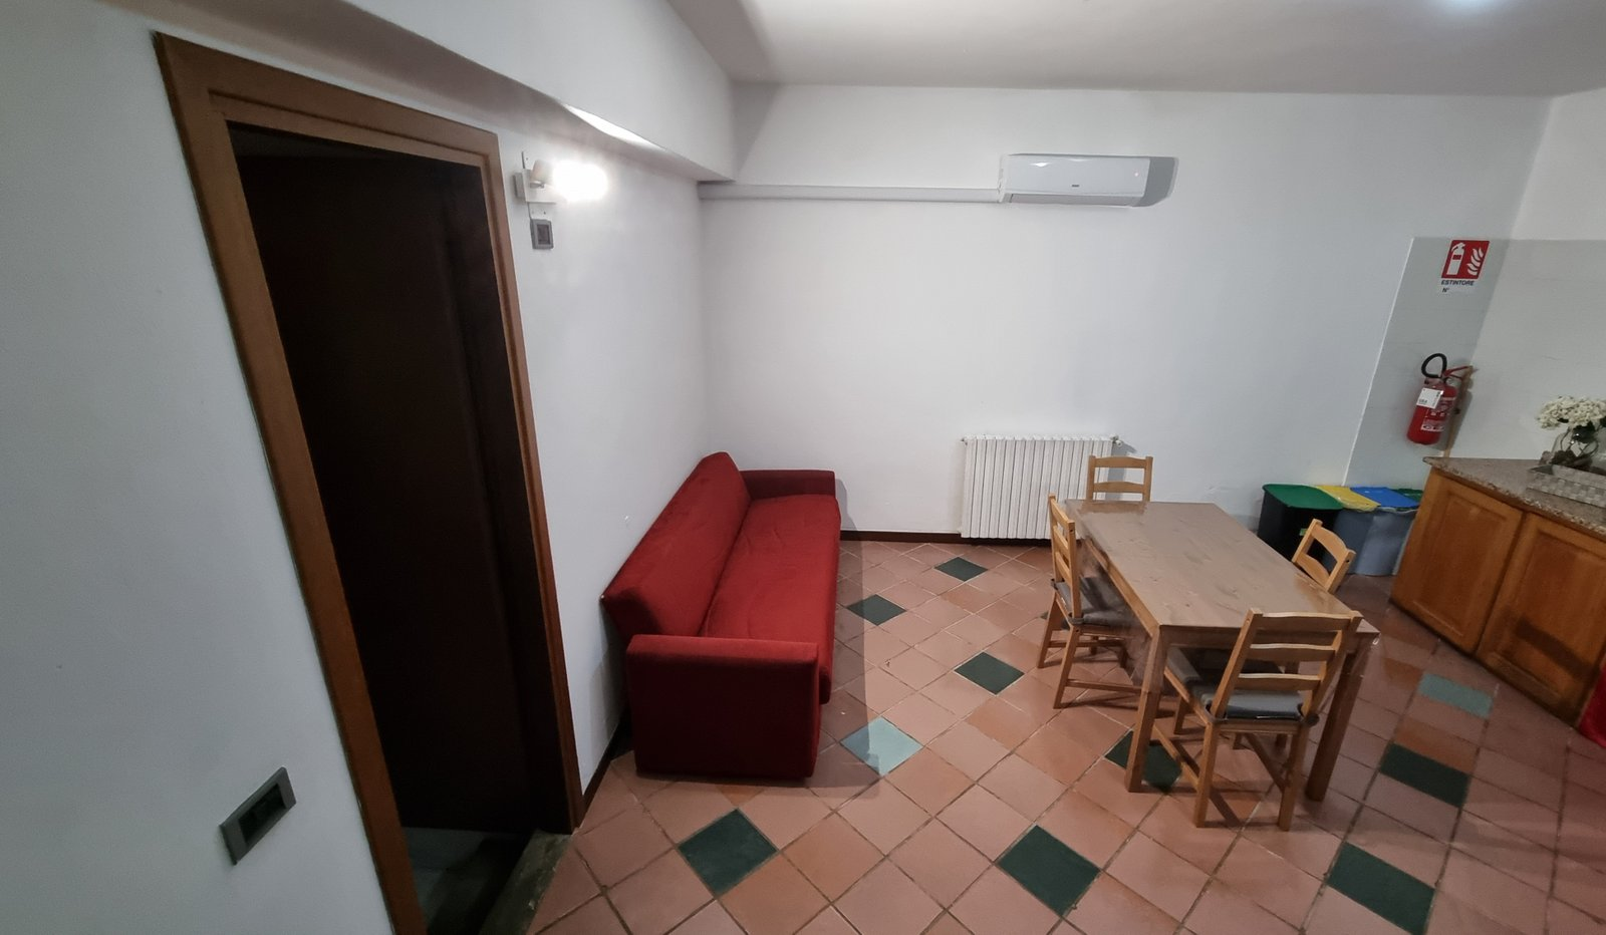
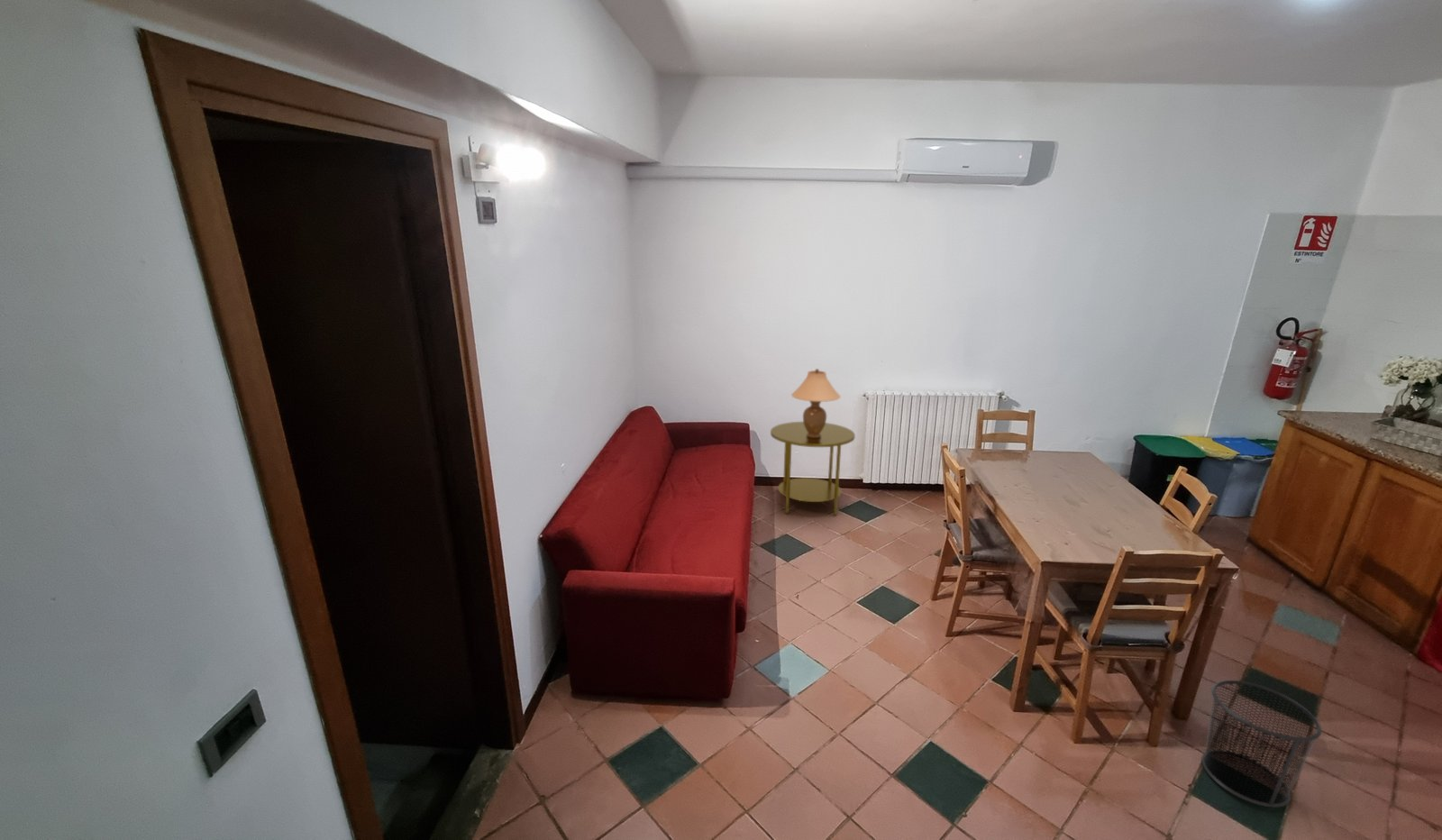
+ waste bin (1254, 743)
+ table lamp (815, 402)
+ side table (808, 478)
